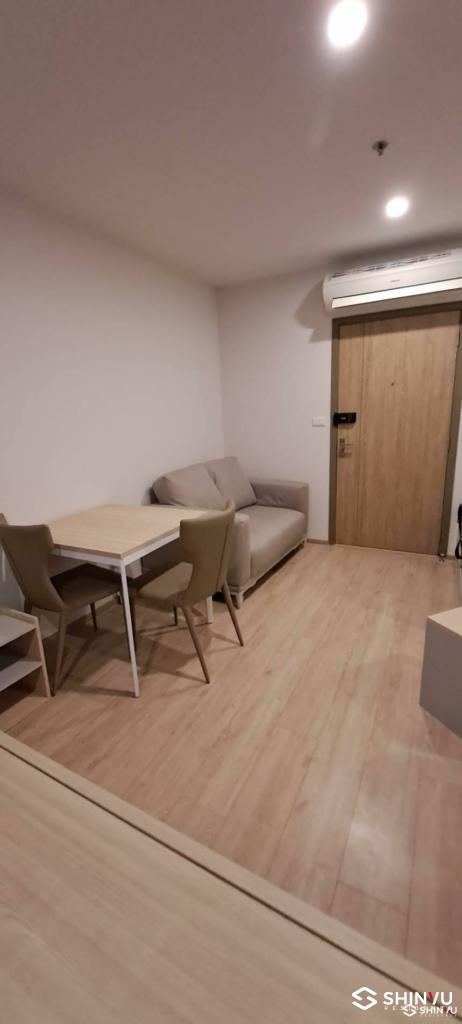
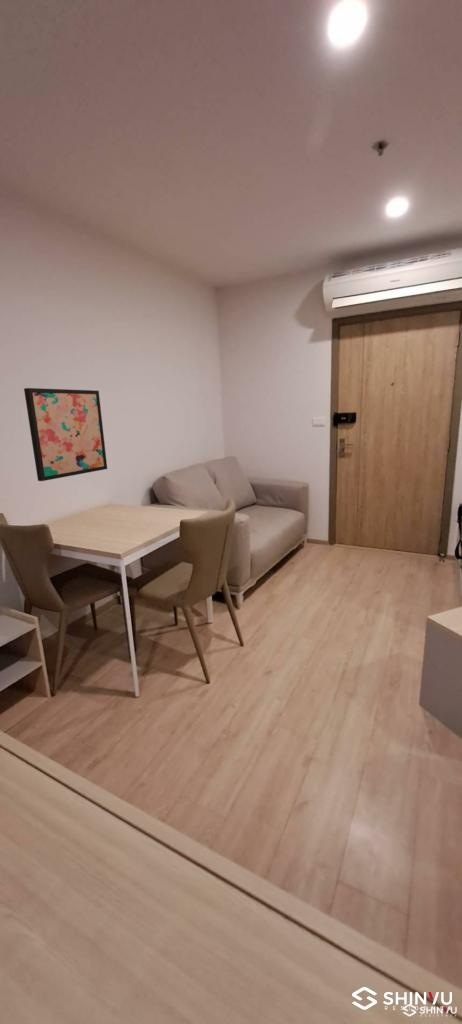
+ wall art (70, 433)
